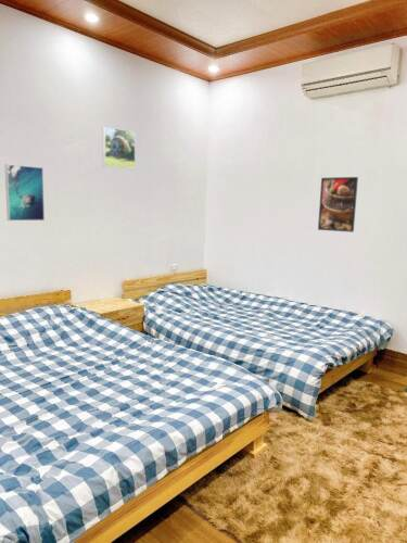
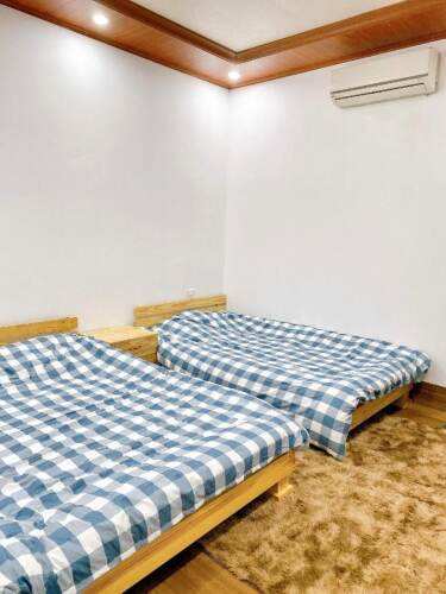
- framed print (25, 193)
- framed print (336, 204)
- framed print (119, 148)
